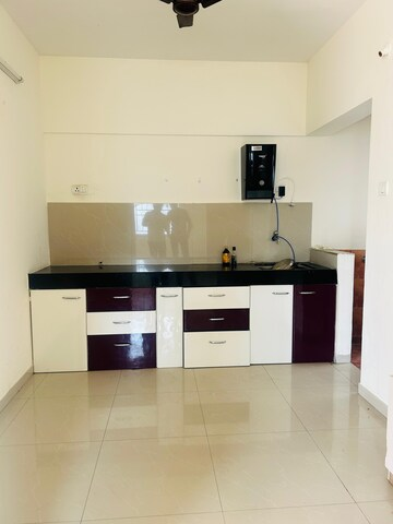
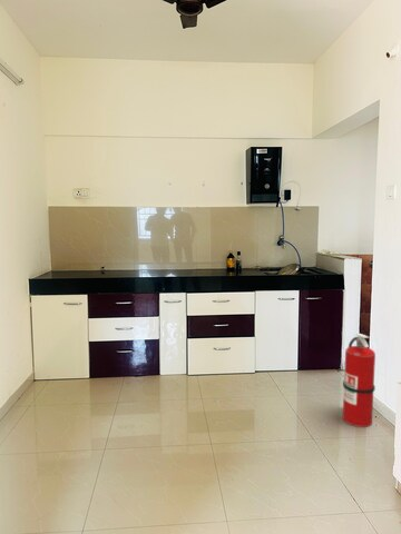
+ fire extinguisher (355, 375)
